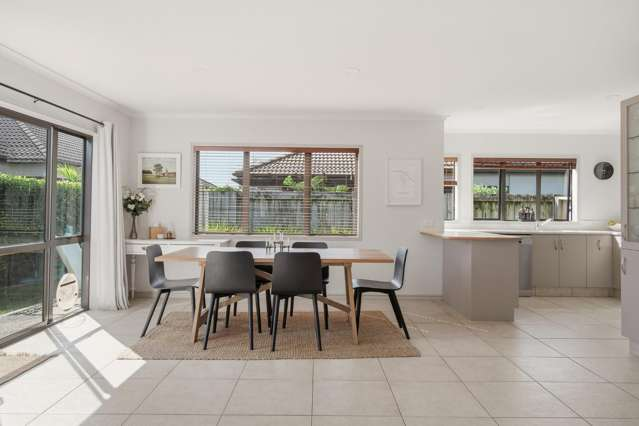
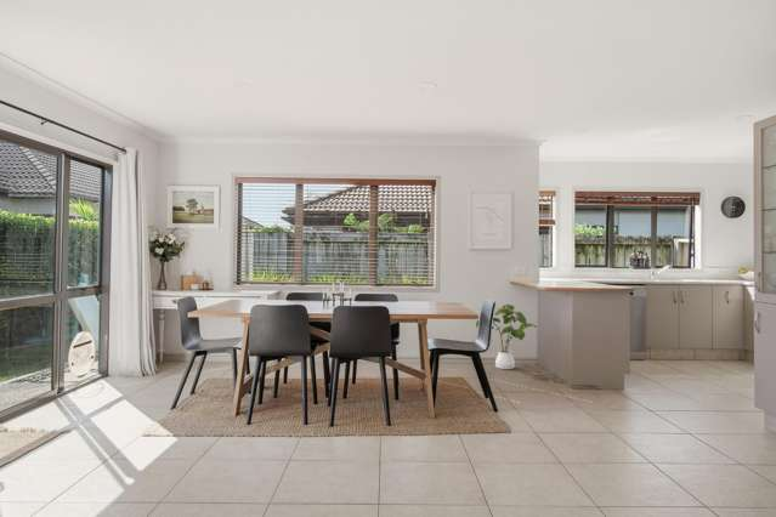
+ house plant (510, 336)
